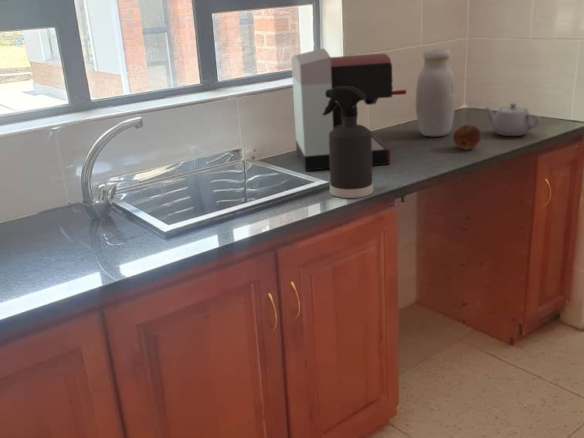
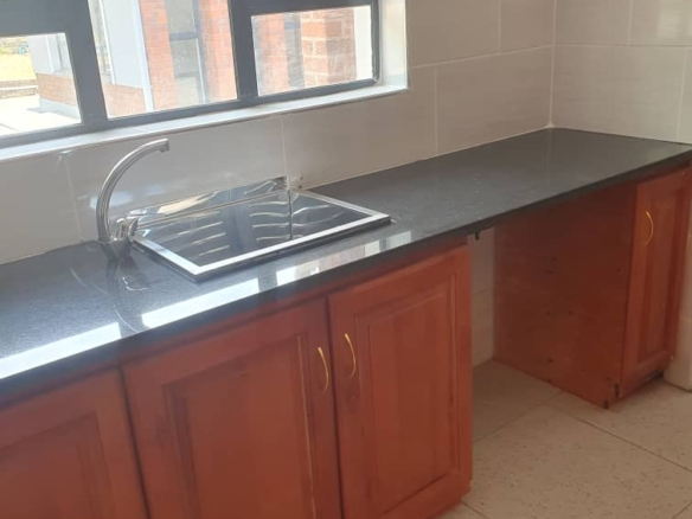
- fruit (467, 136)
- teapot (510, 118)
- jar (435, 92)
- coffee maker (341, 107)
- spray bottle (347, 140)
